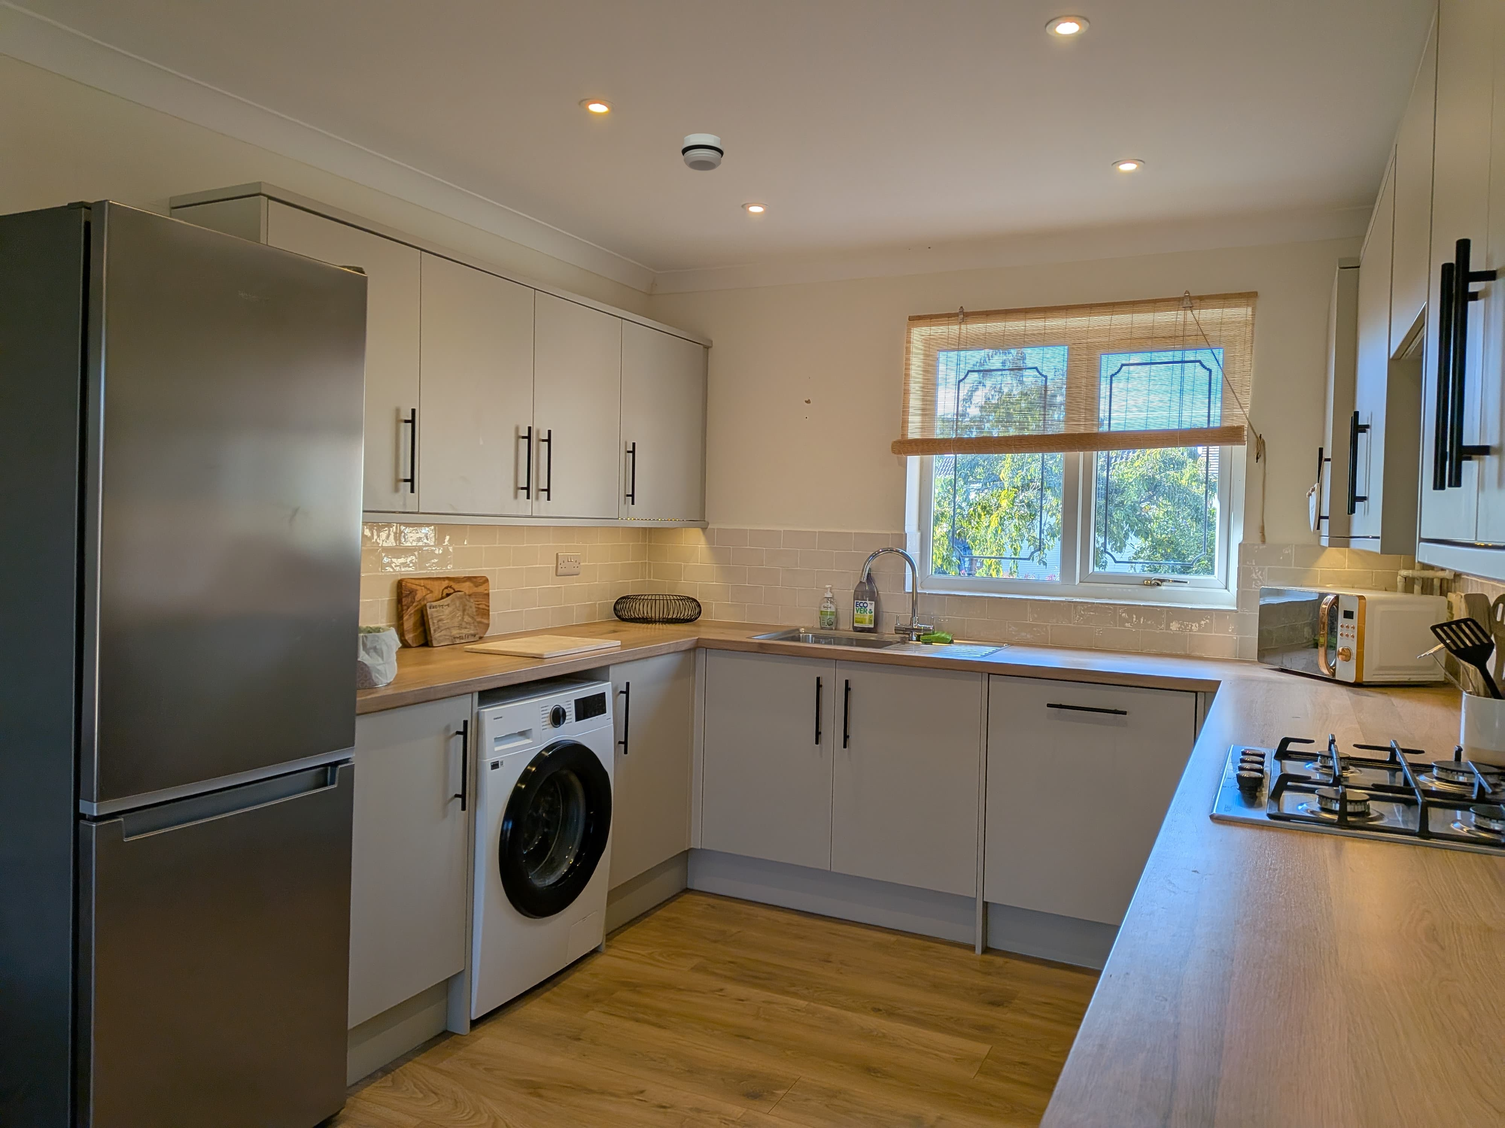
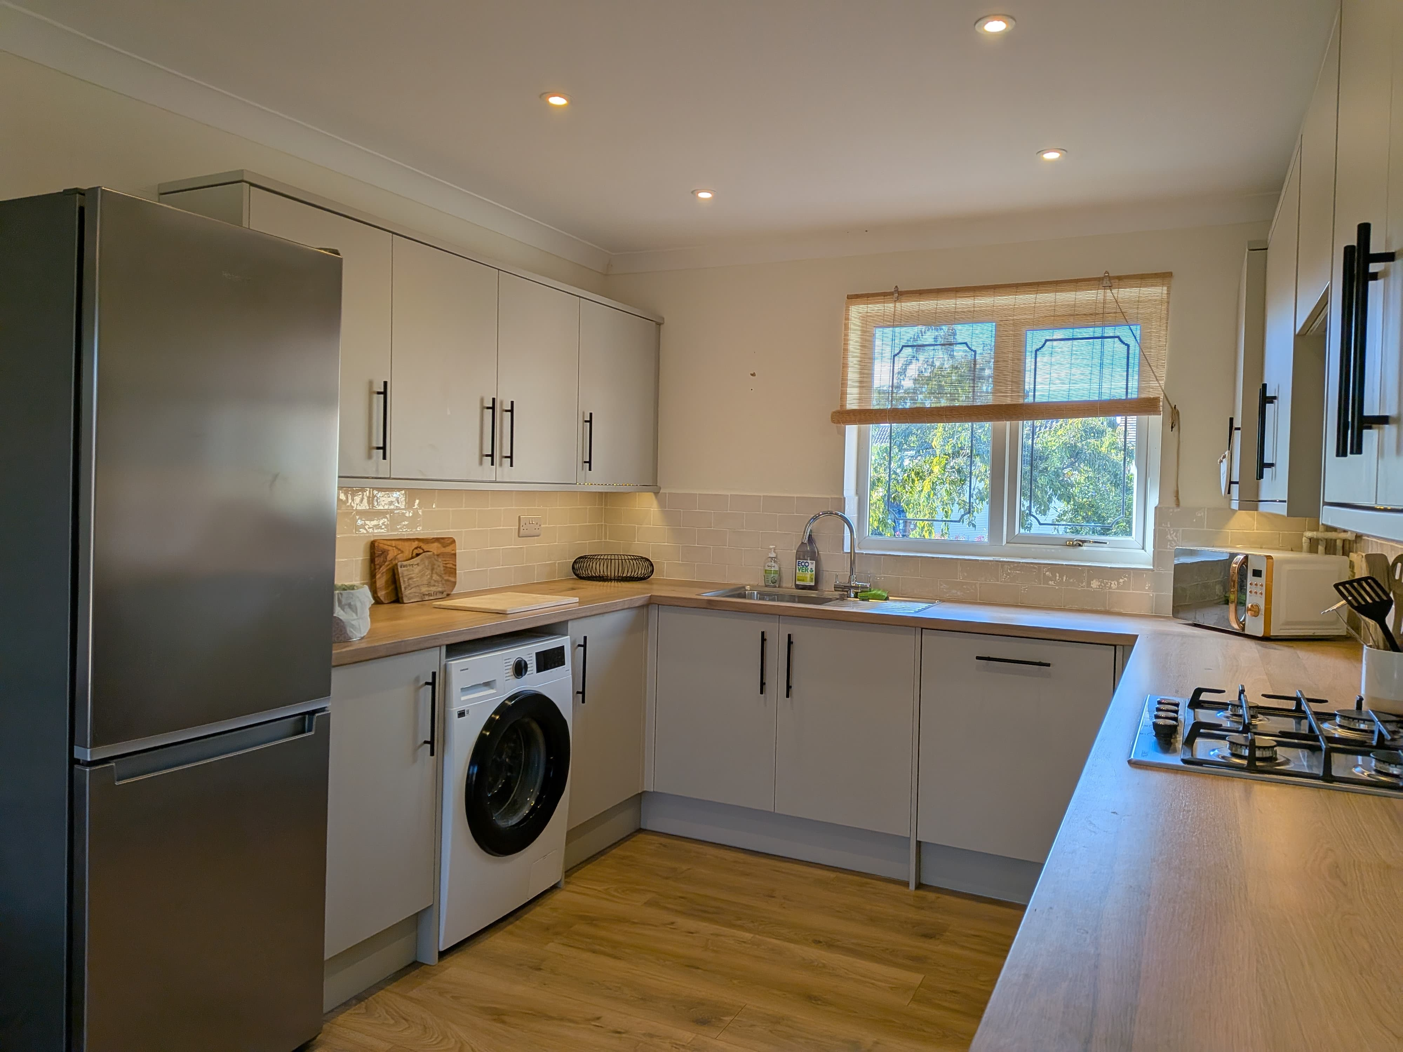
- smoke detector (703, 153)
